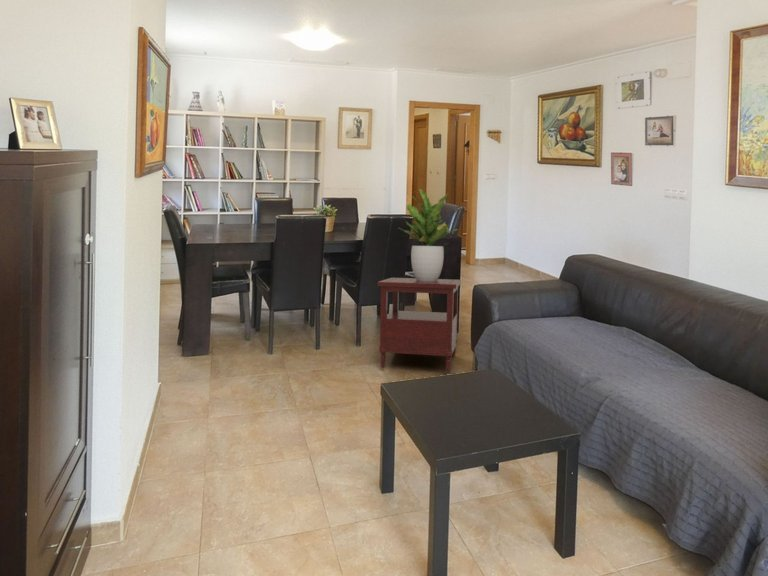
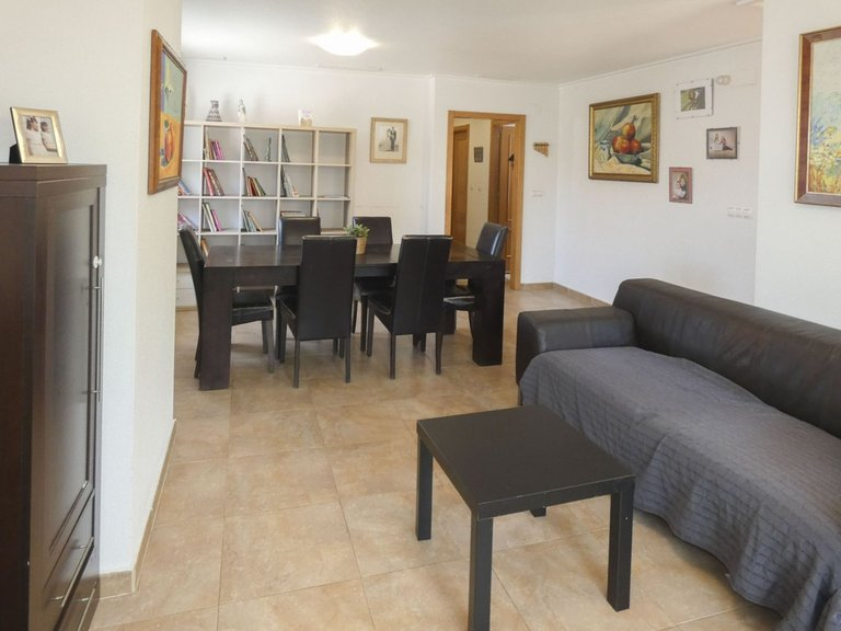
- potted plant (430, 234)
- side table (420, 322)
